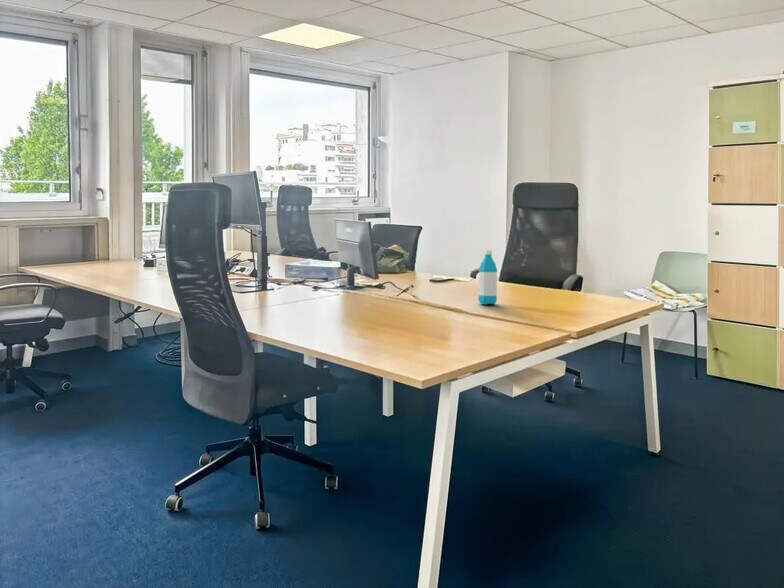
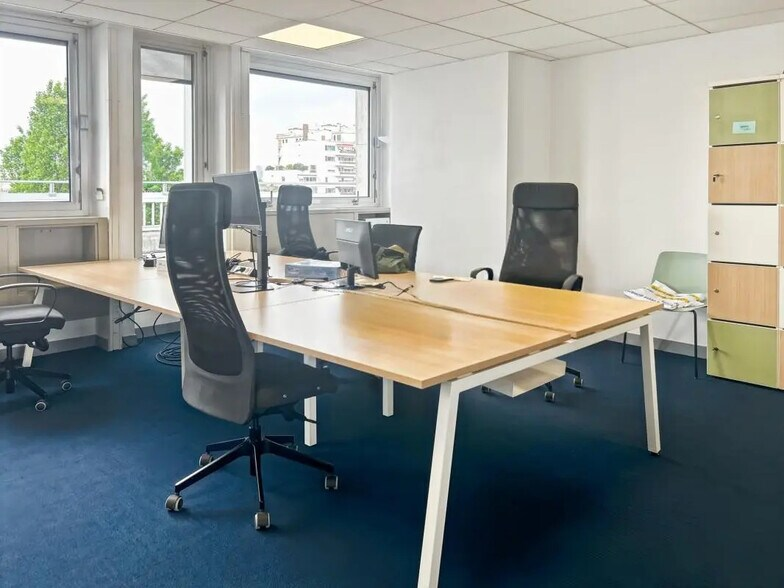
- water bottle (487, 277)
